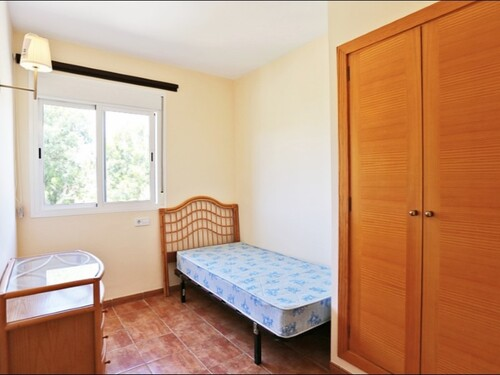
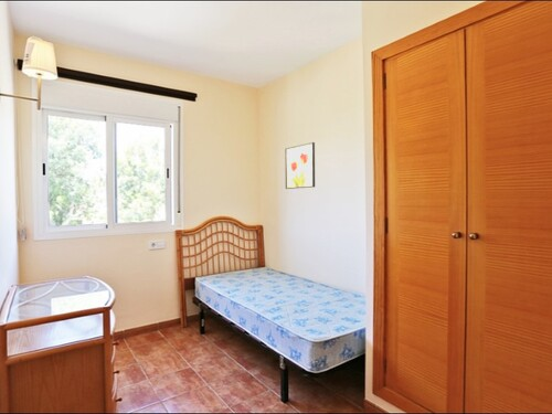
+ wall art (299, 167)
